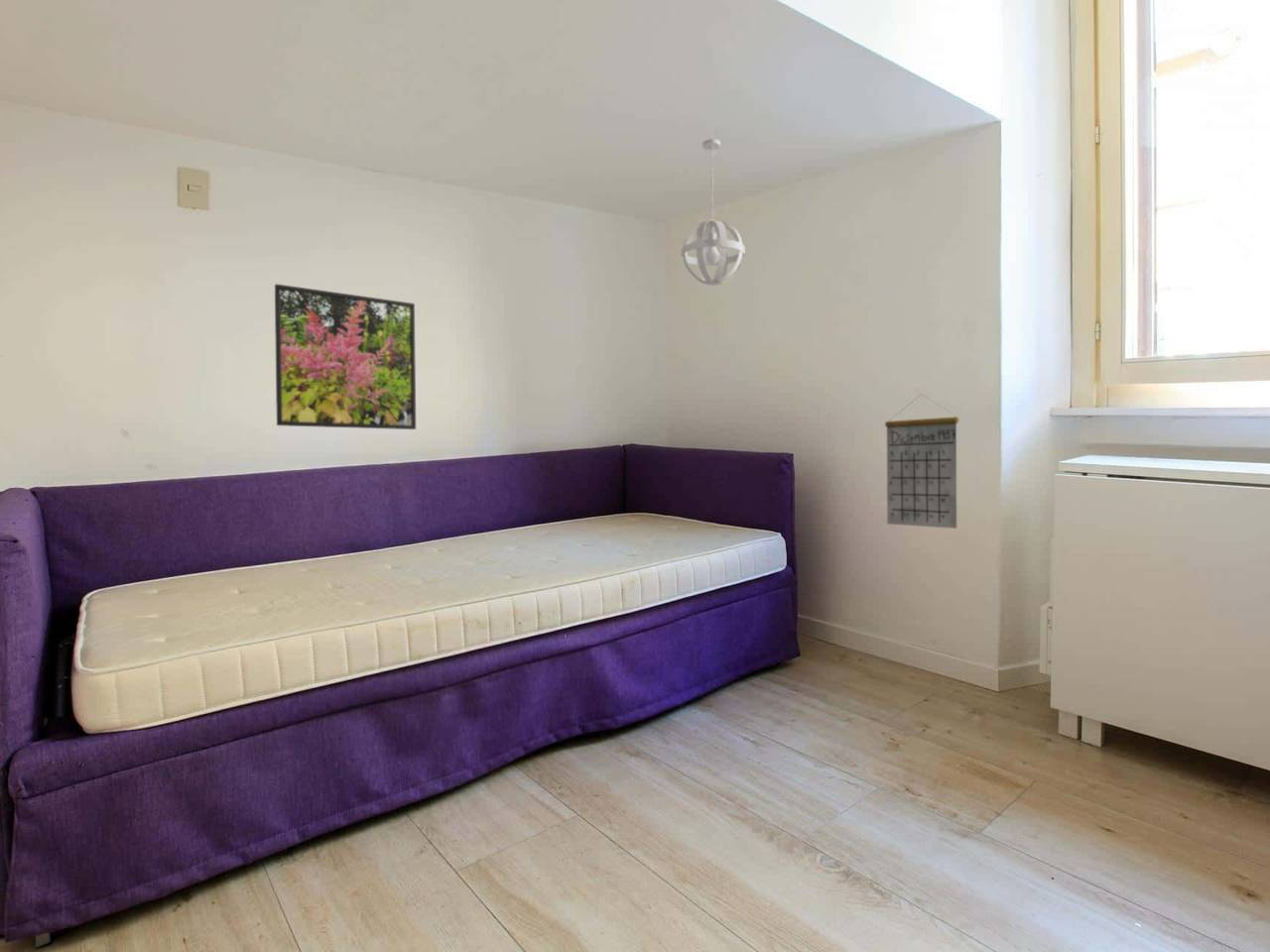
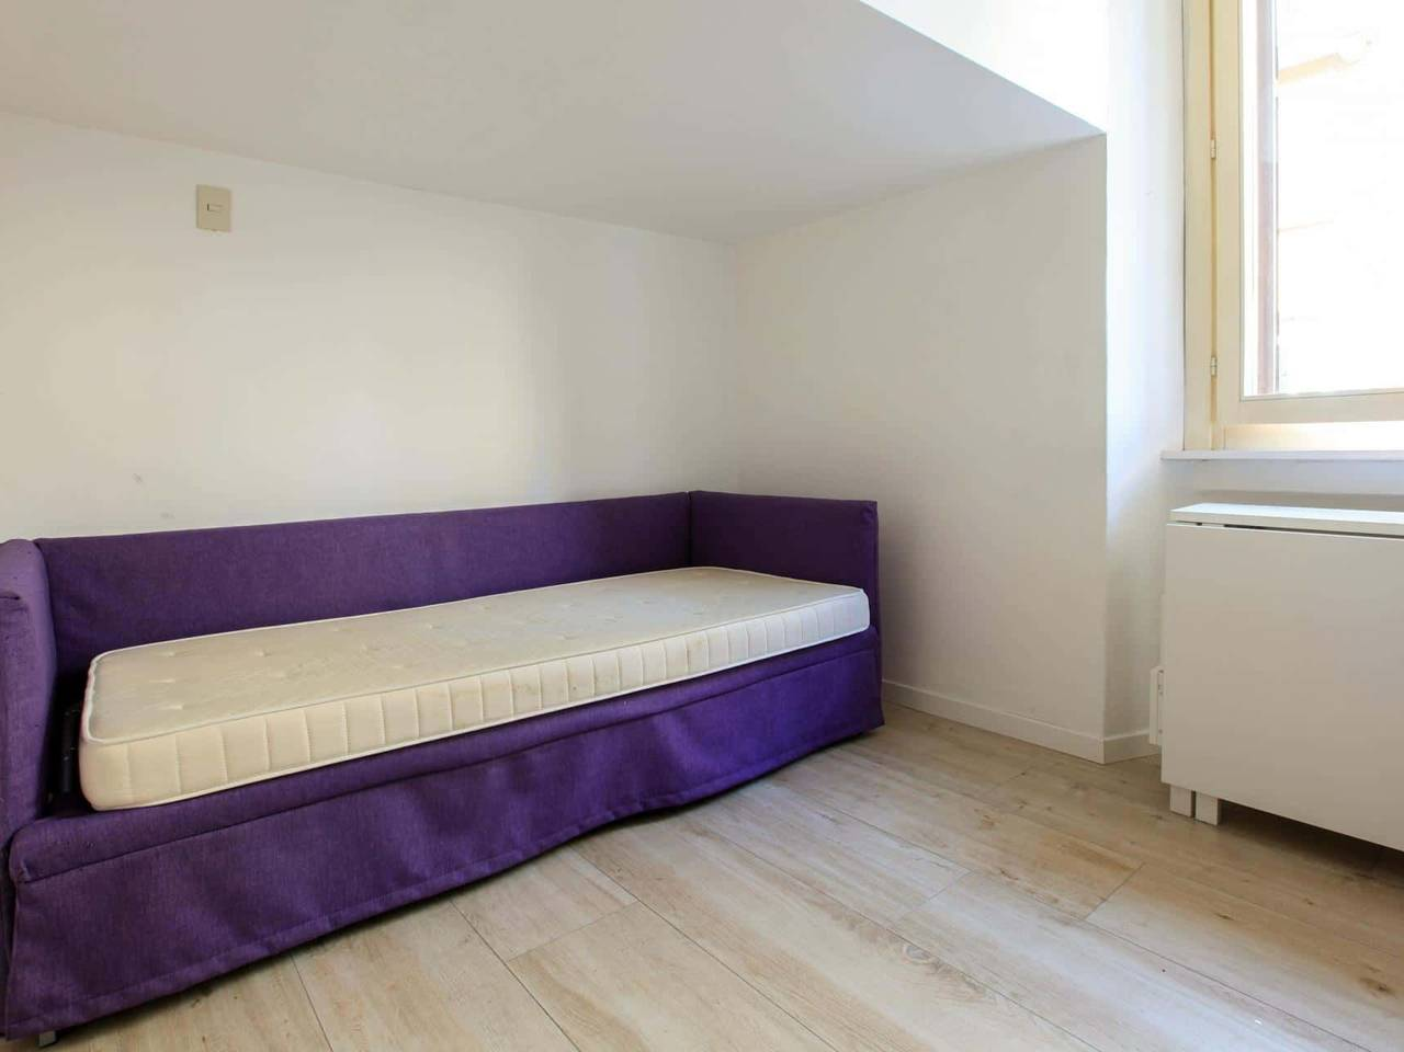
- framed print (349, 361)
- pendant light (712, 213)
- calendar (920, 459)
